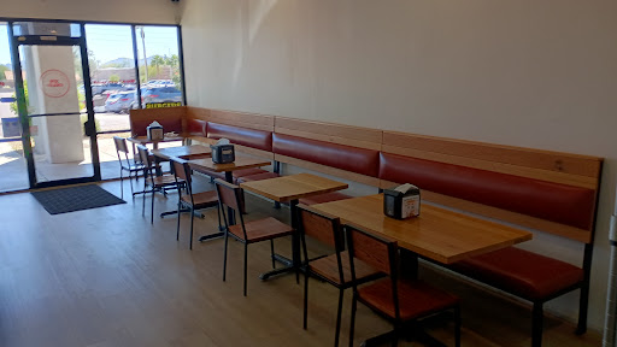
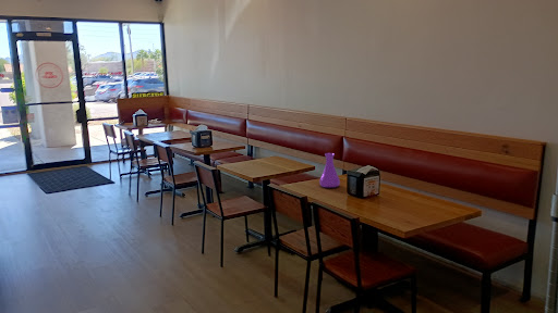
+ vase (329, 170)
